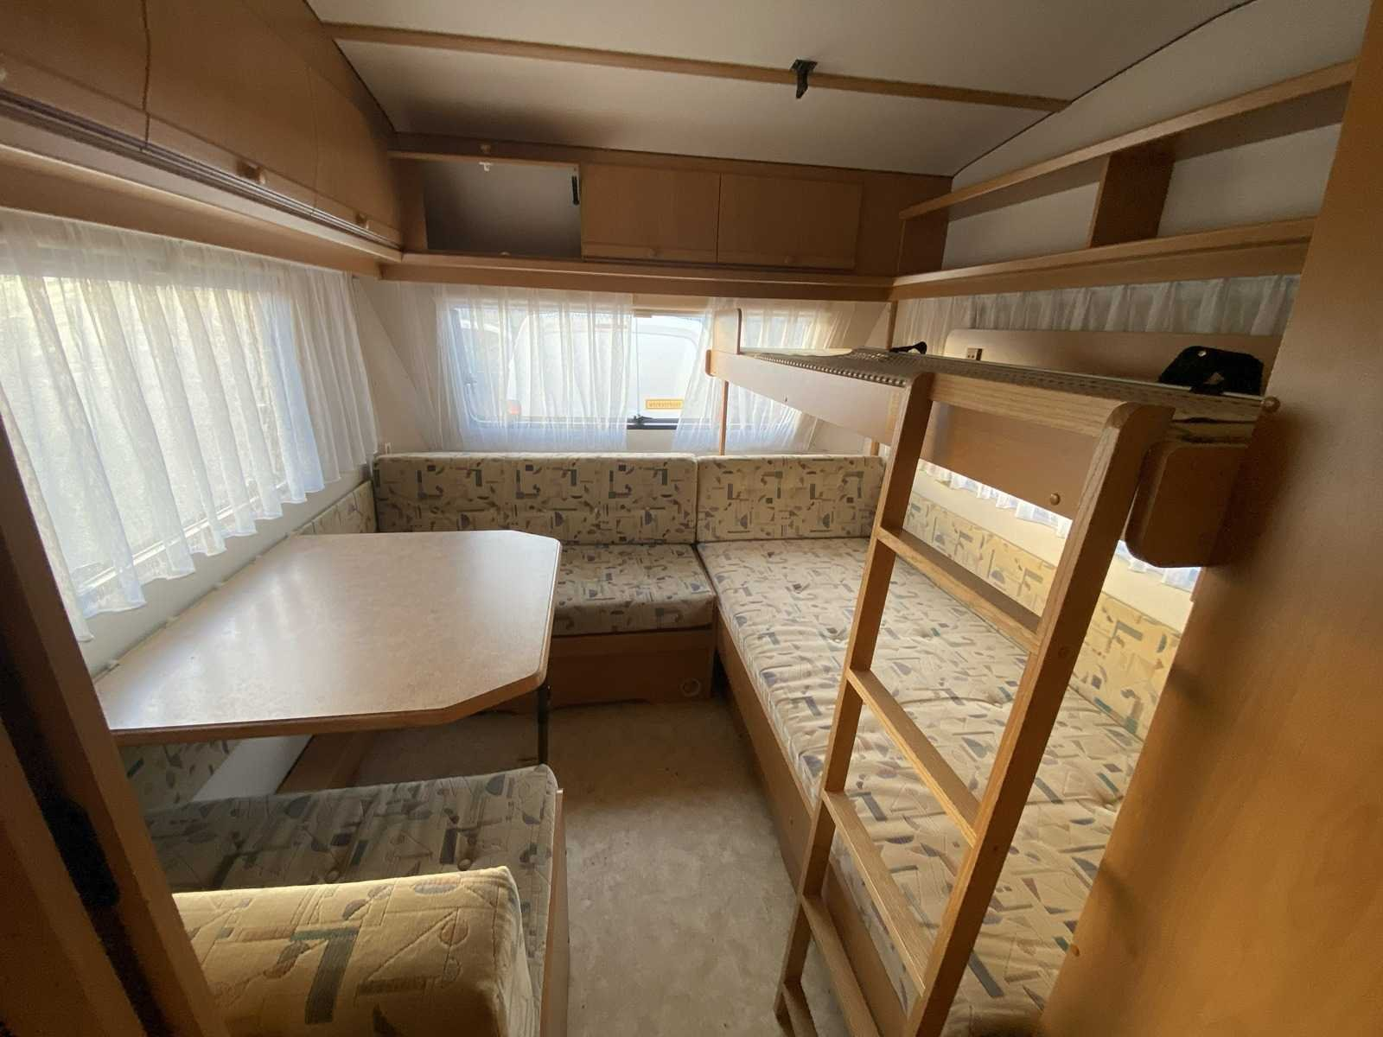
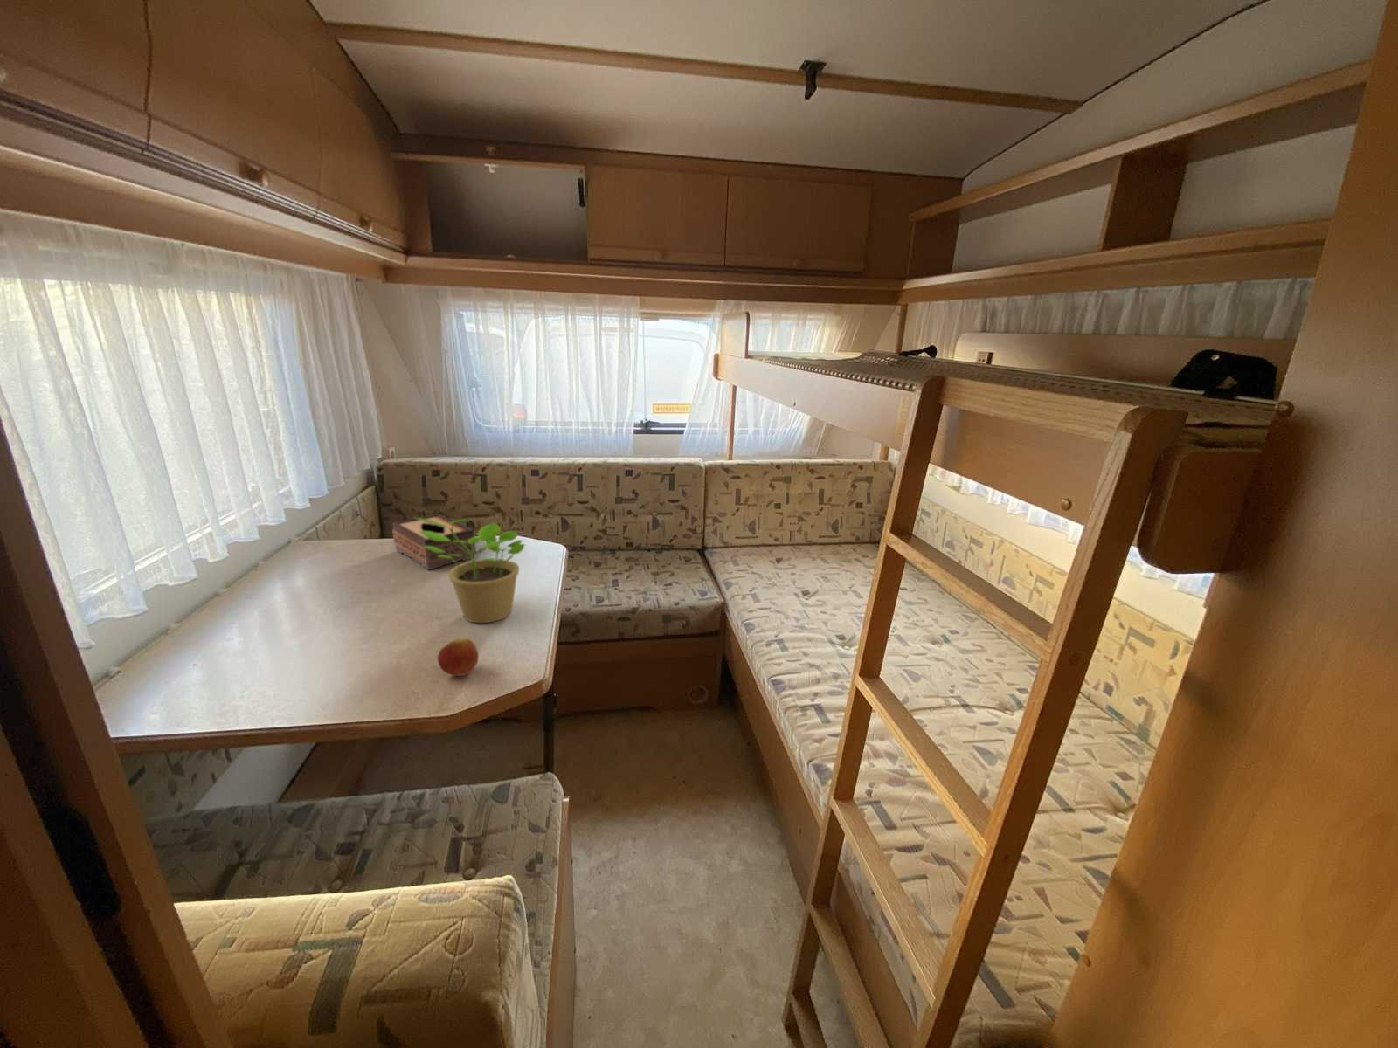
+ tissue box (433, 539)
+ apple (459, 656)
+ potted plant (480, 560)
